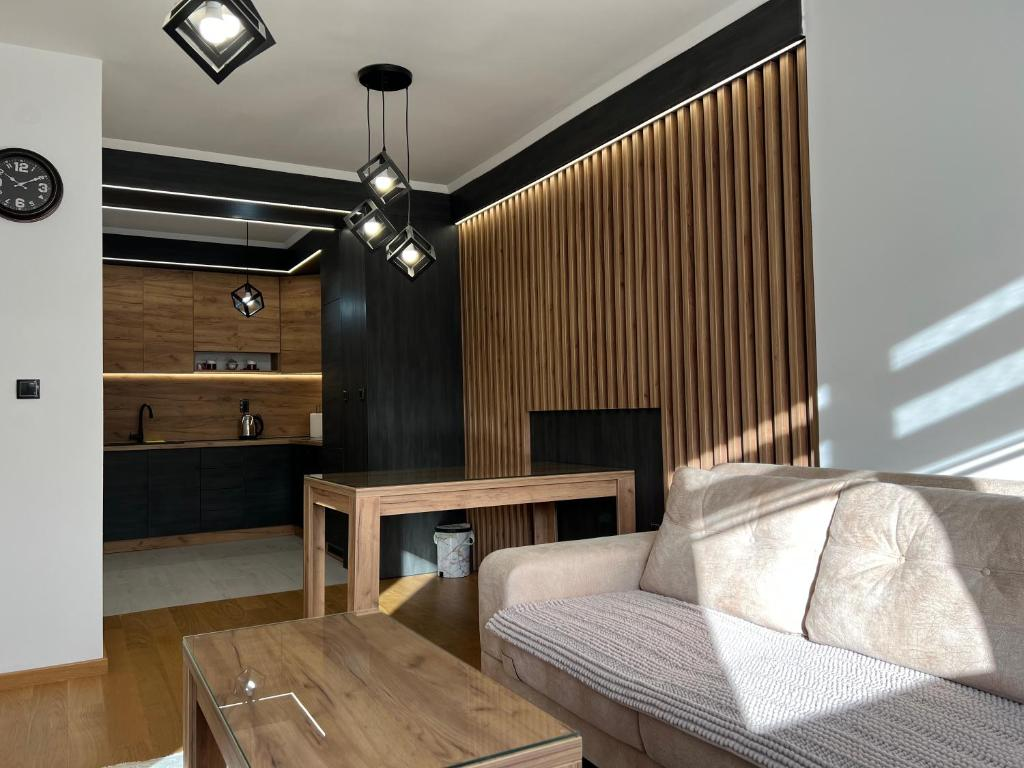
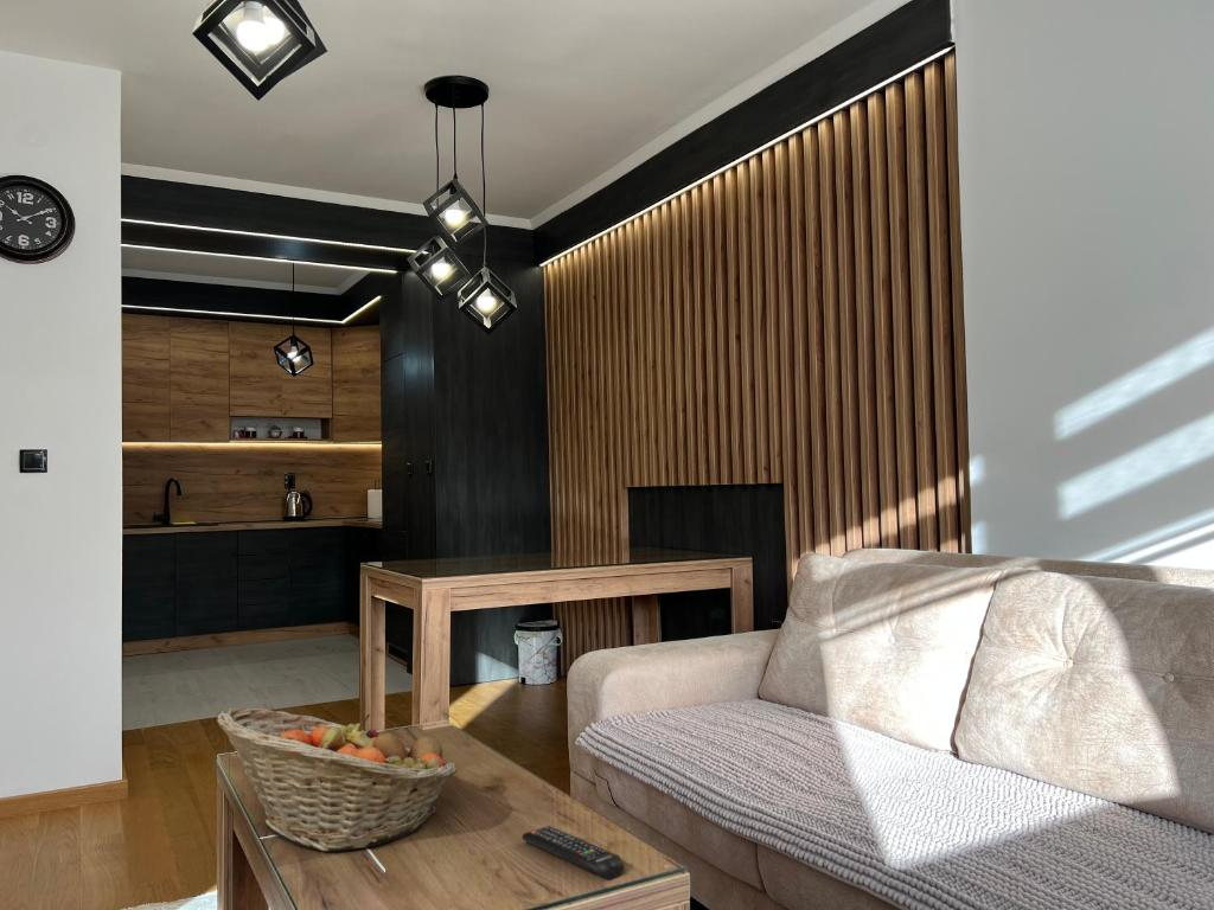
+ remote control (570, 850)
+ fruit basket (336, 763)
